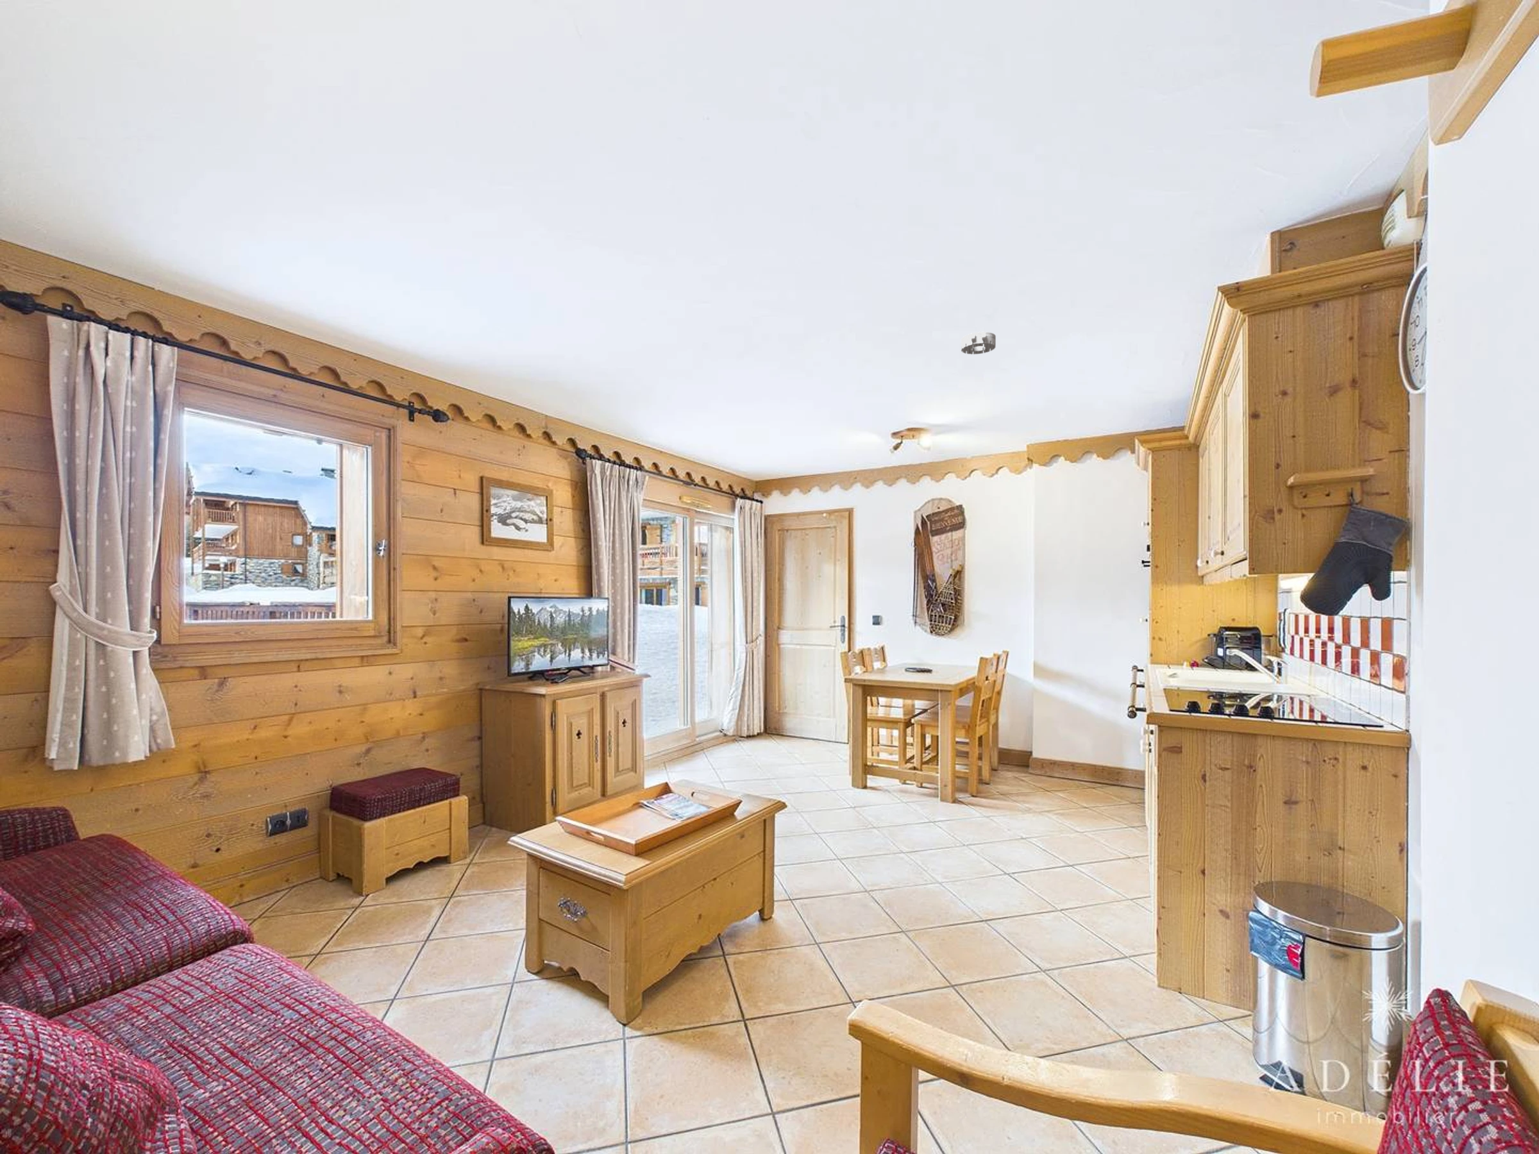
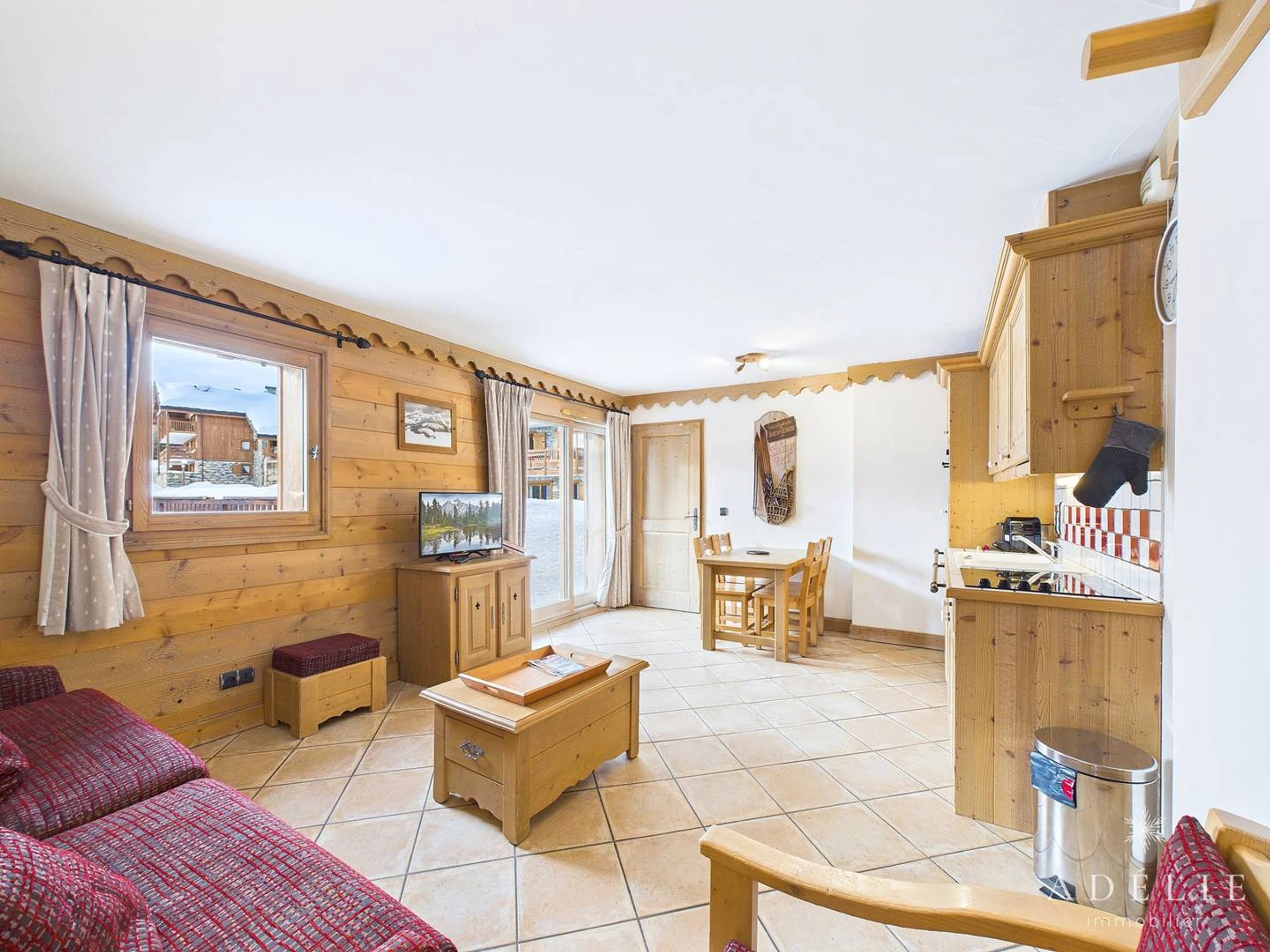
- smoke detector (978, 342)
